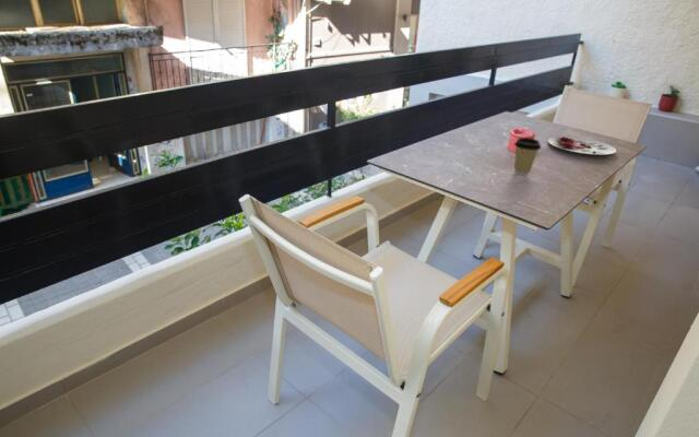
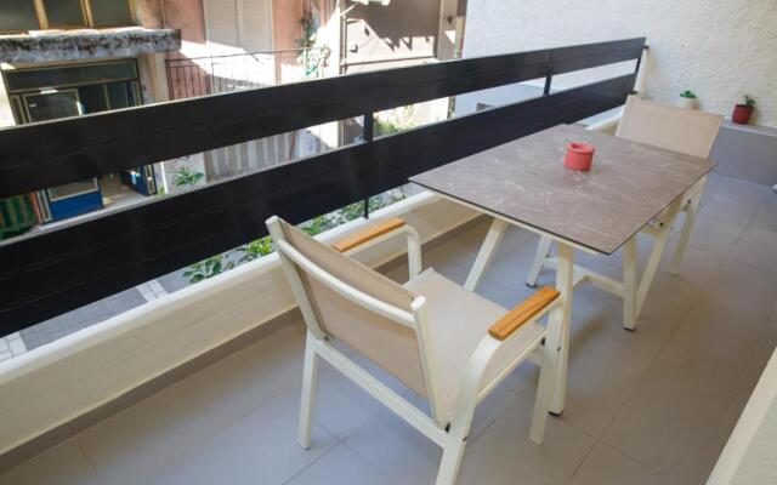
- coffee cup (524, 156)
- plate (581, 144)
